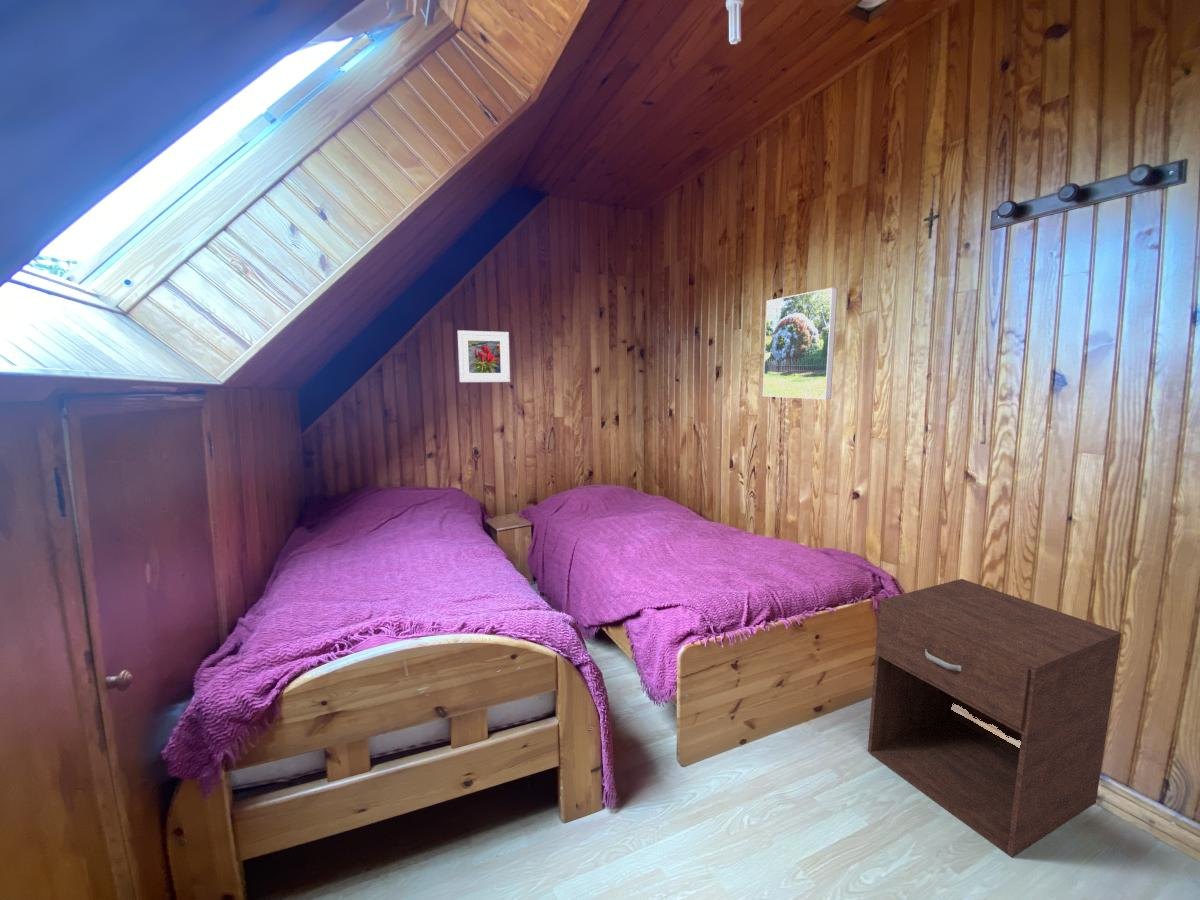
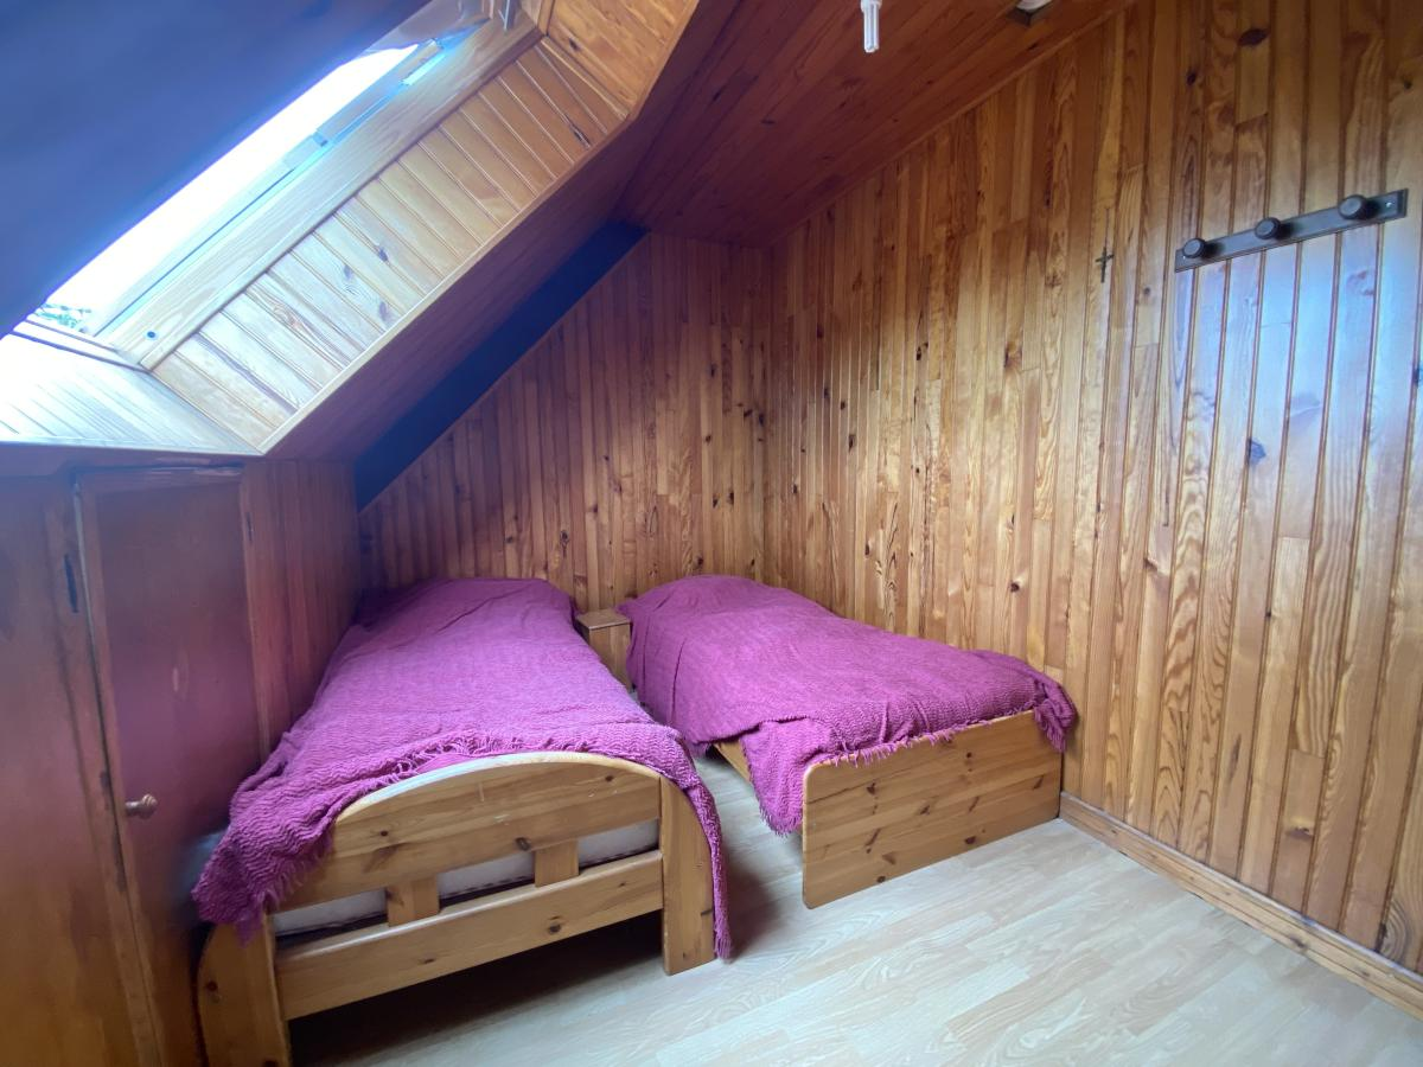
- nightstand (979, 698)
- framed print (796, 346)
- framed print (484, 356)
